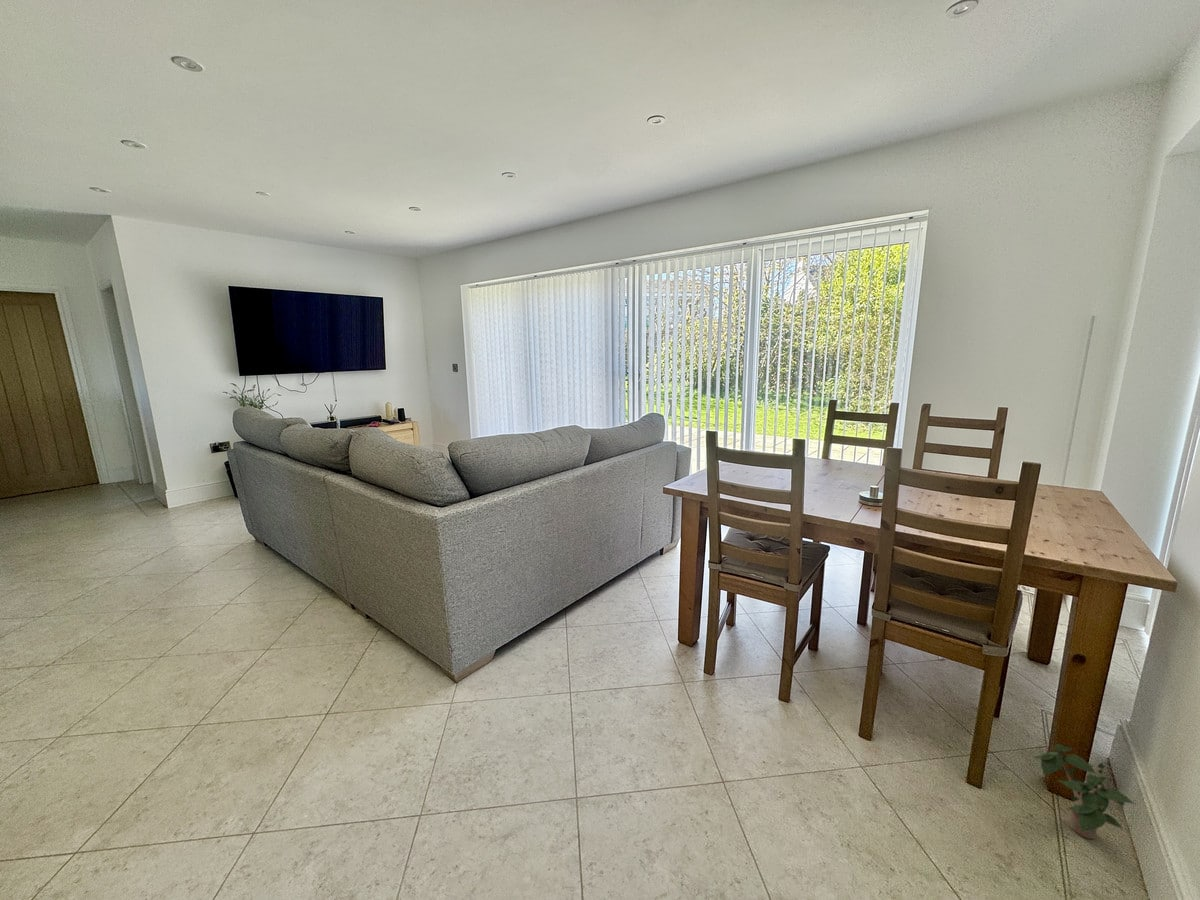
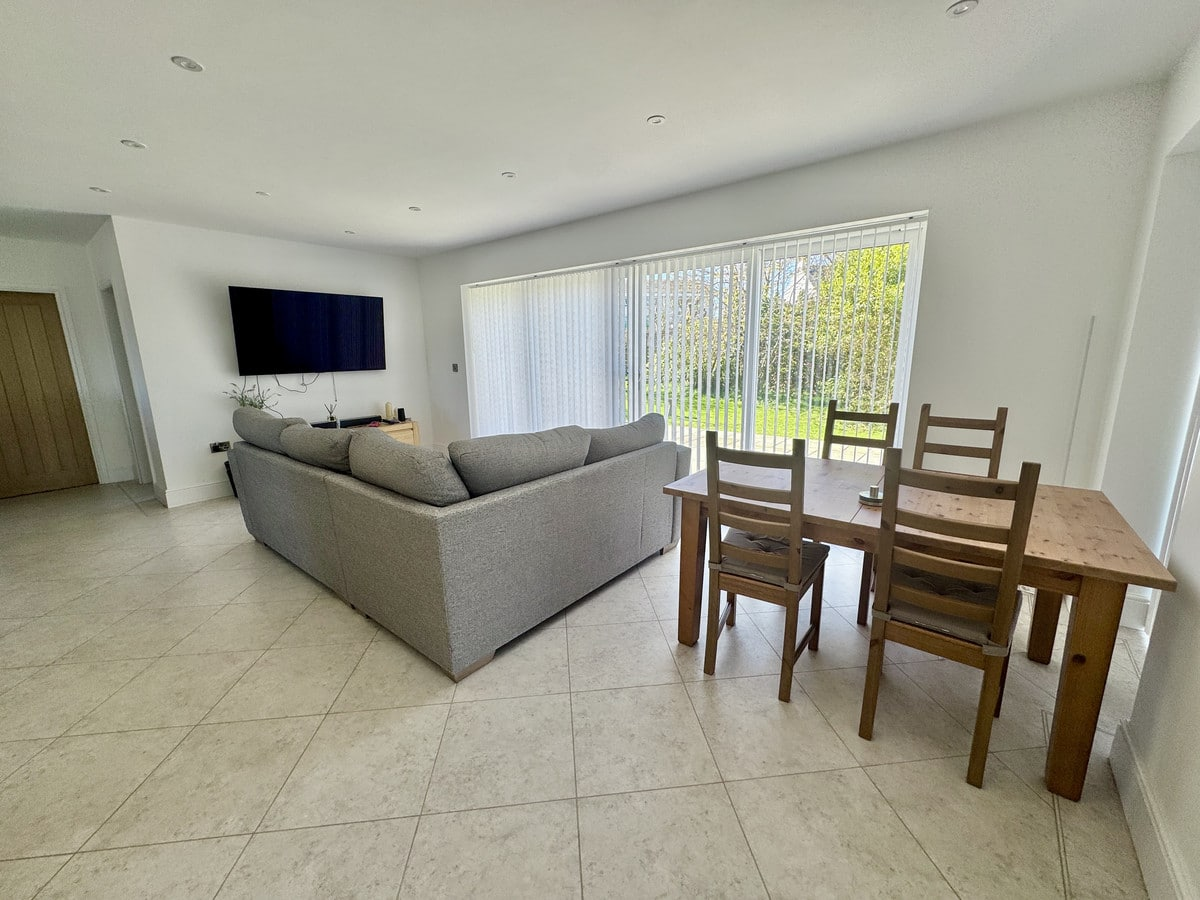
- potted plant (1079, 805)
